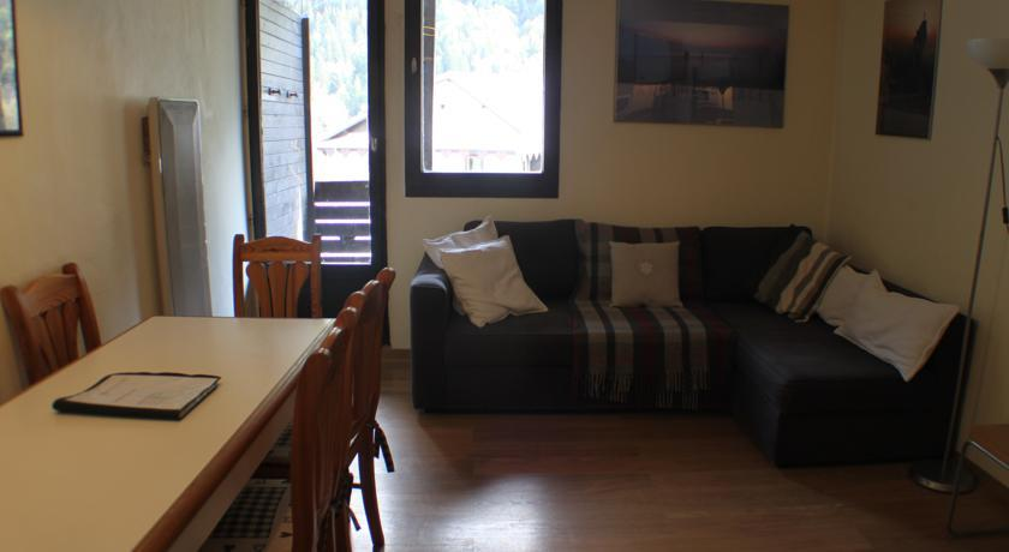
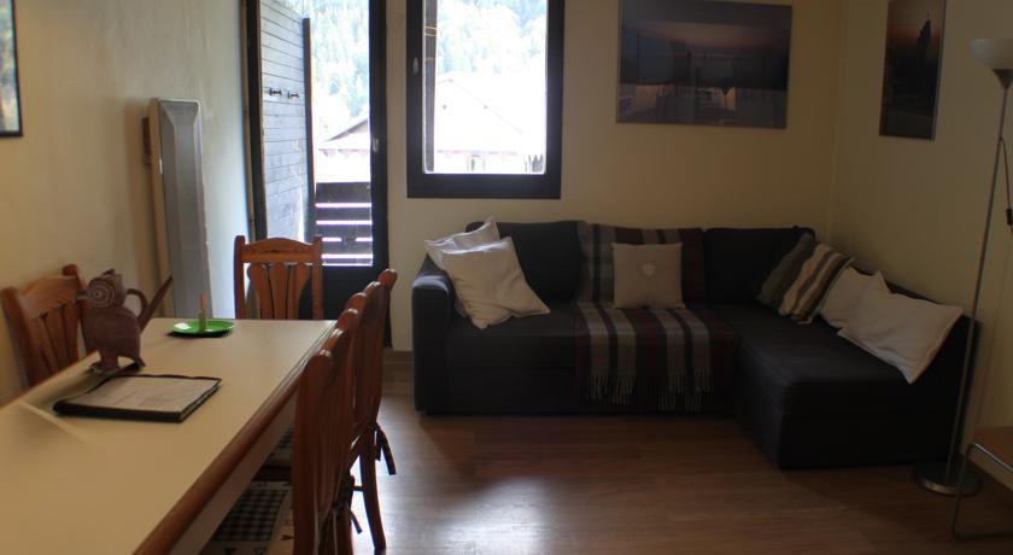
+ candle (201, 310)
+ teapot (124, 317)
